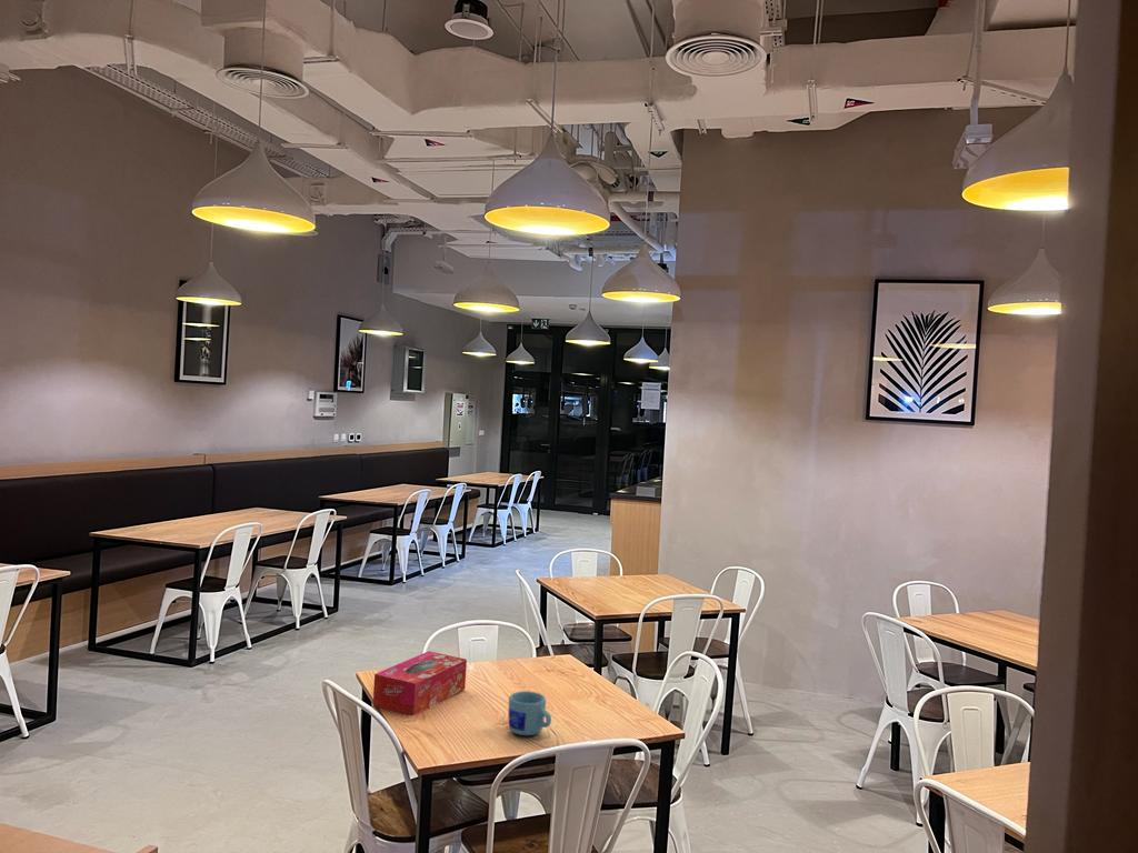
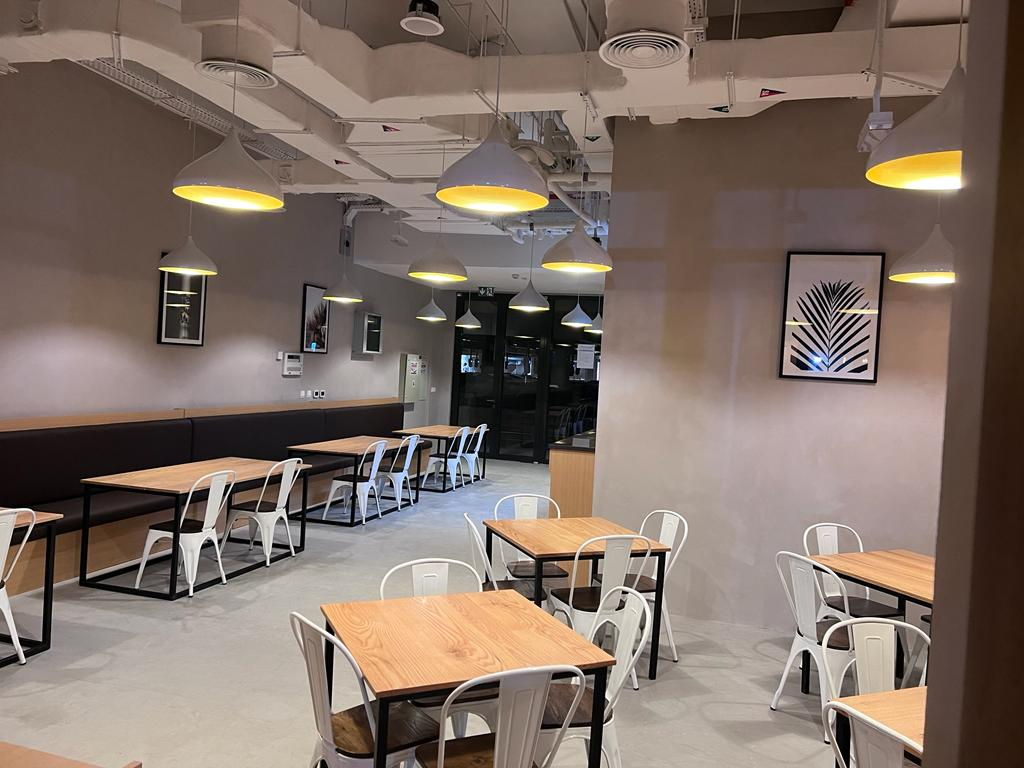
- tissue box (421, 681)
- mug (530, 715)
